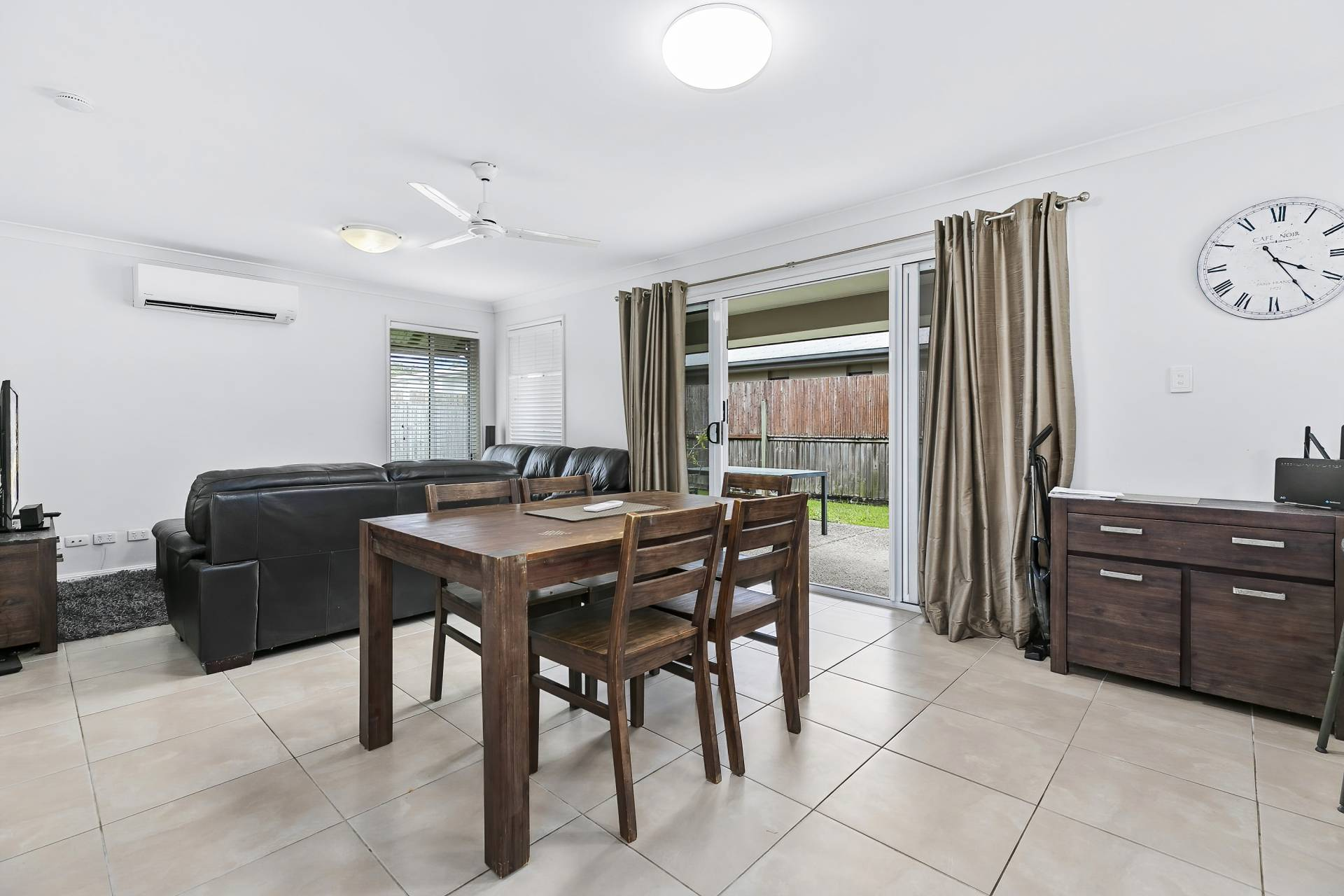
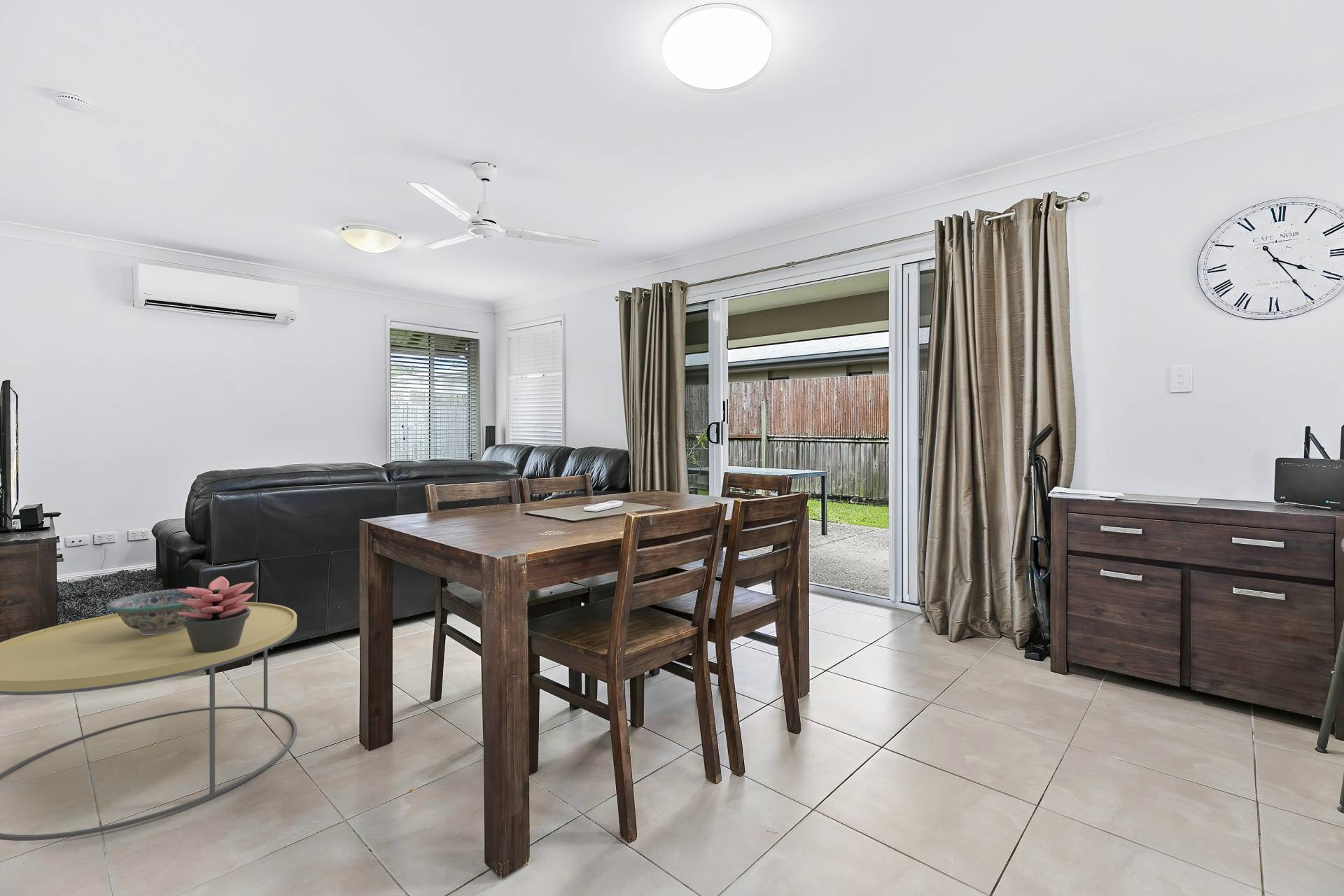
+ coffee table (148, 682)
+ decorative bowl (163, 610)
+ succulent plant (216, 611)
